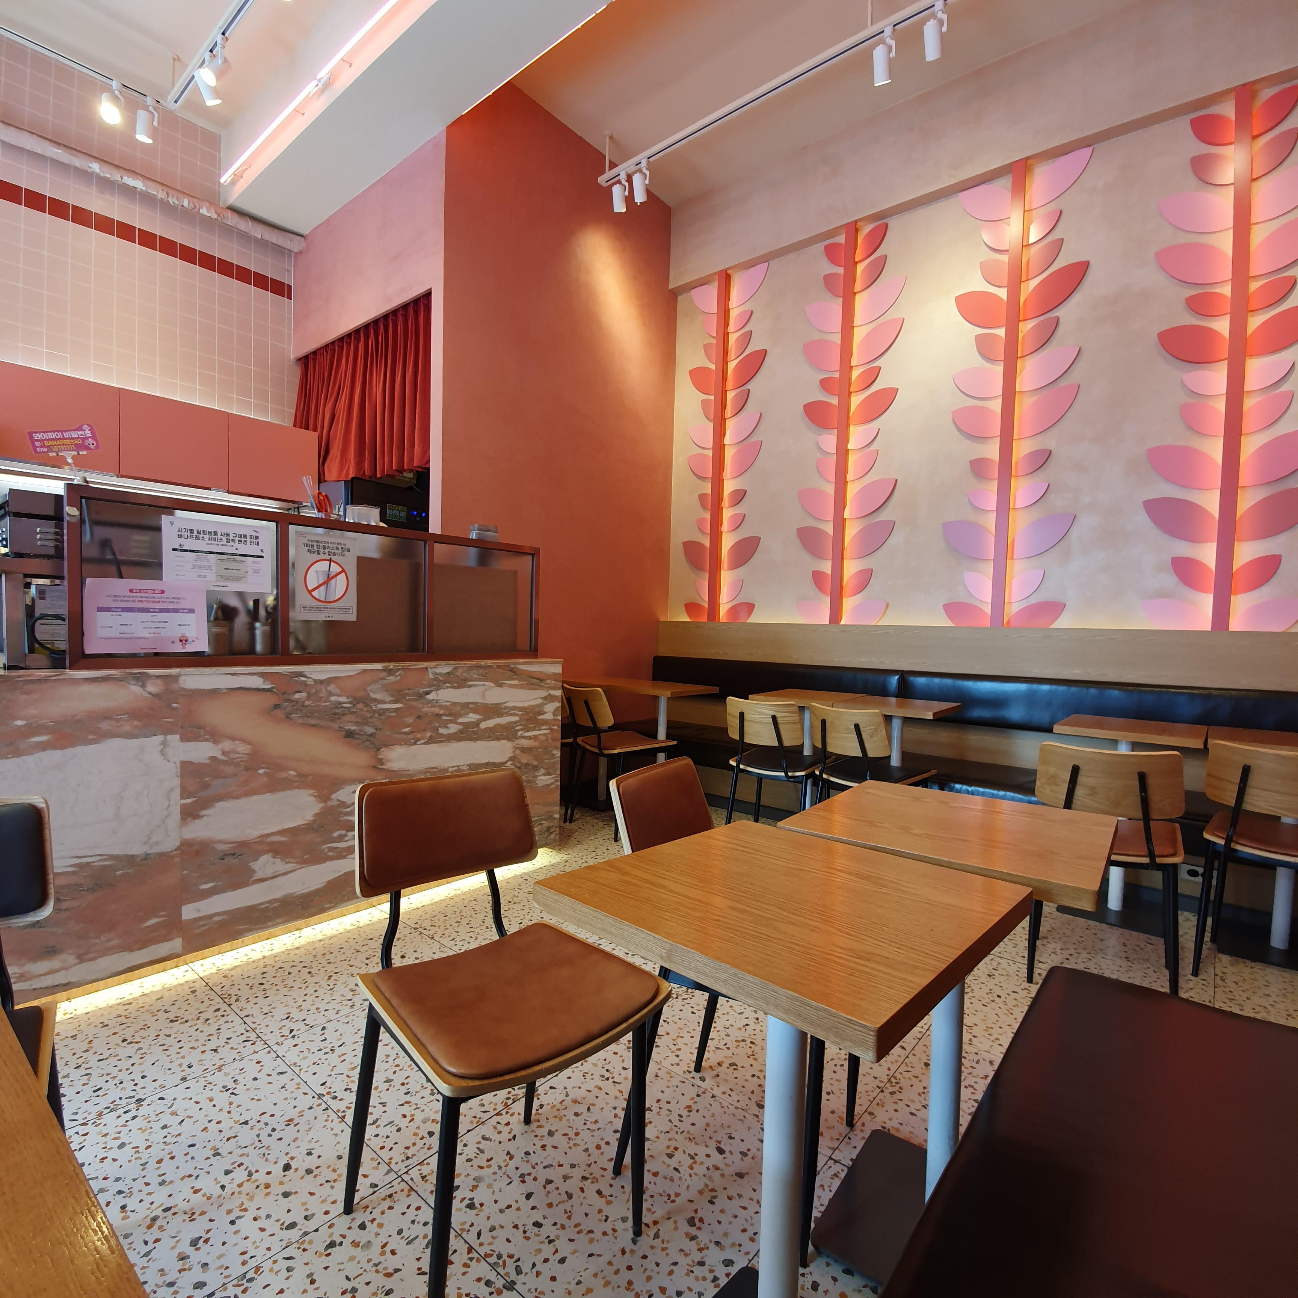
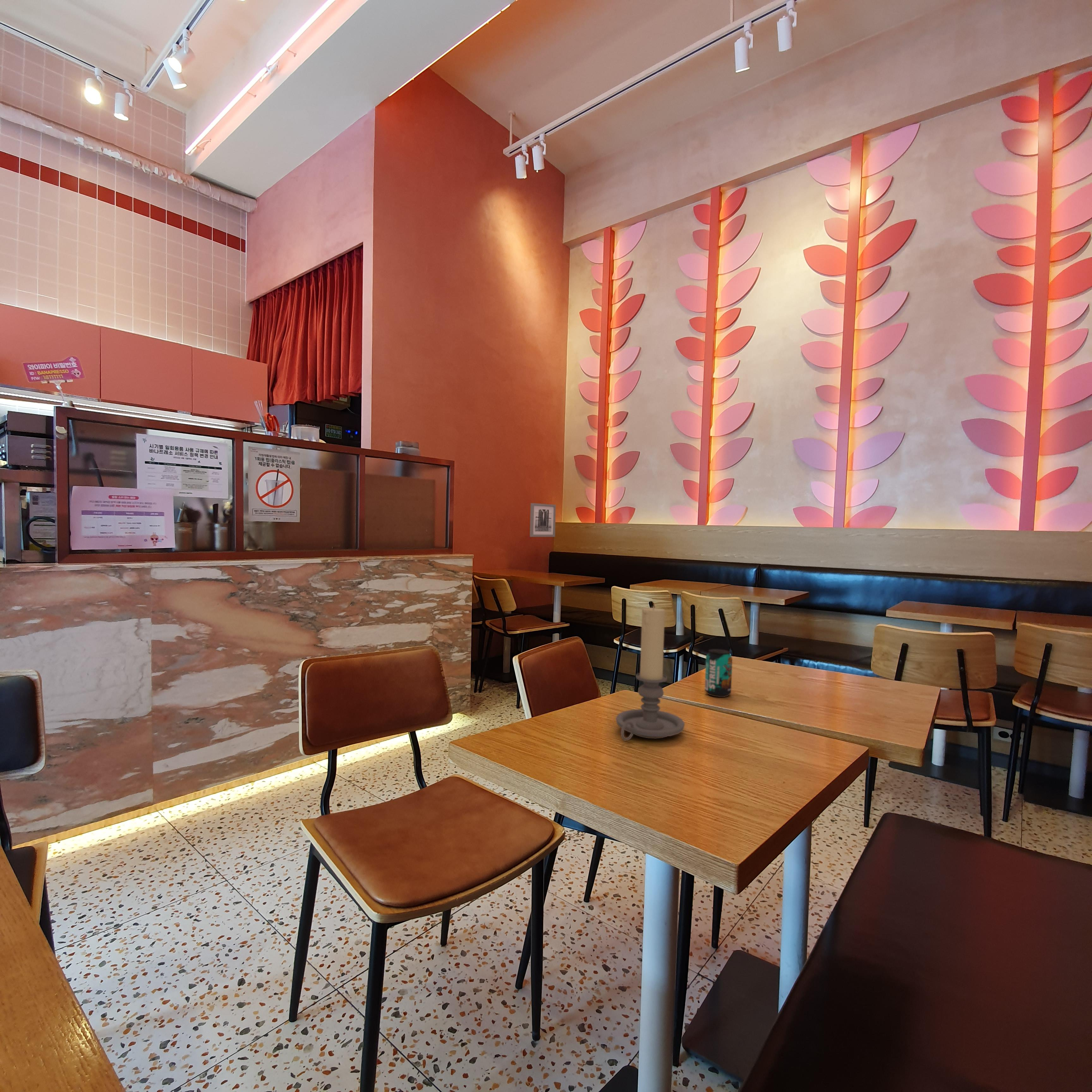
+ candle holder (647, 670)
+ beverage can (719, 672)
+ wall art (543, 520)
